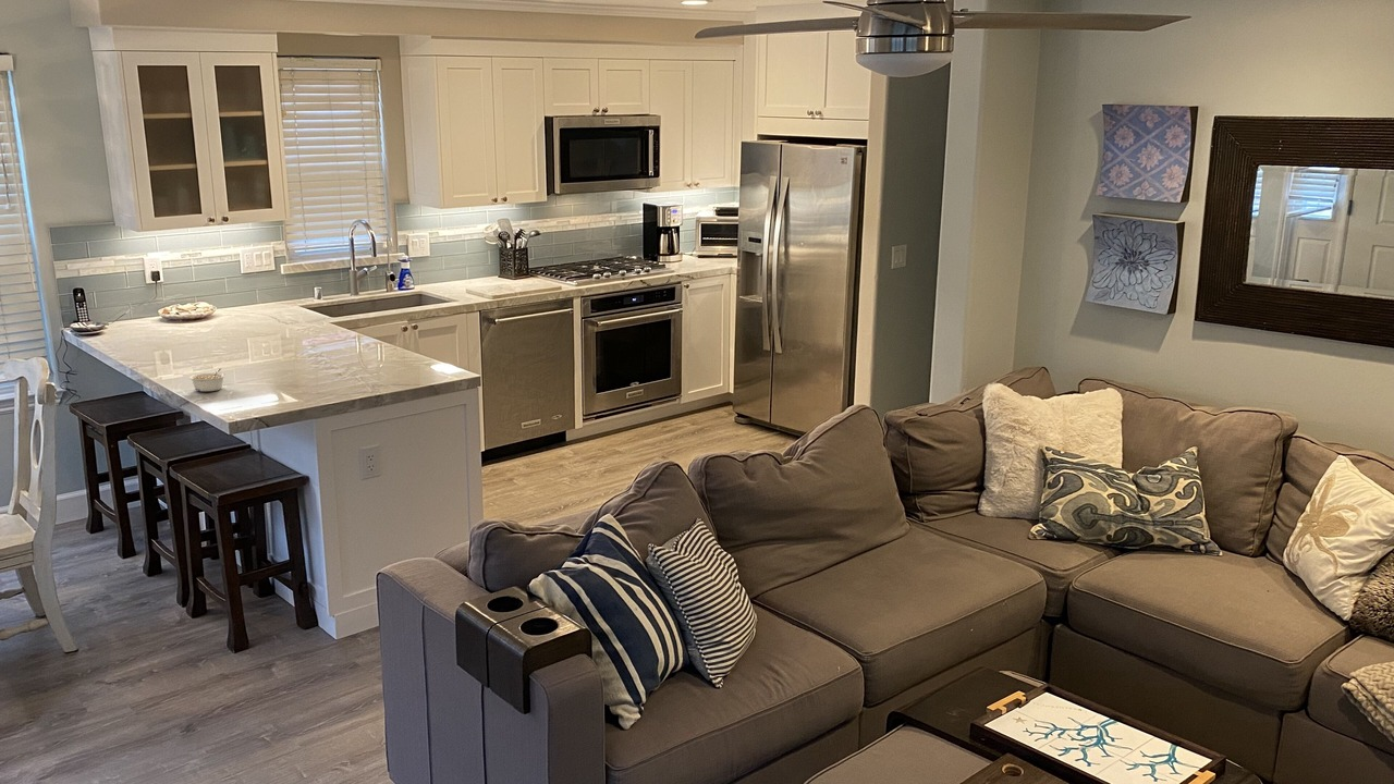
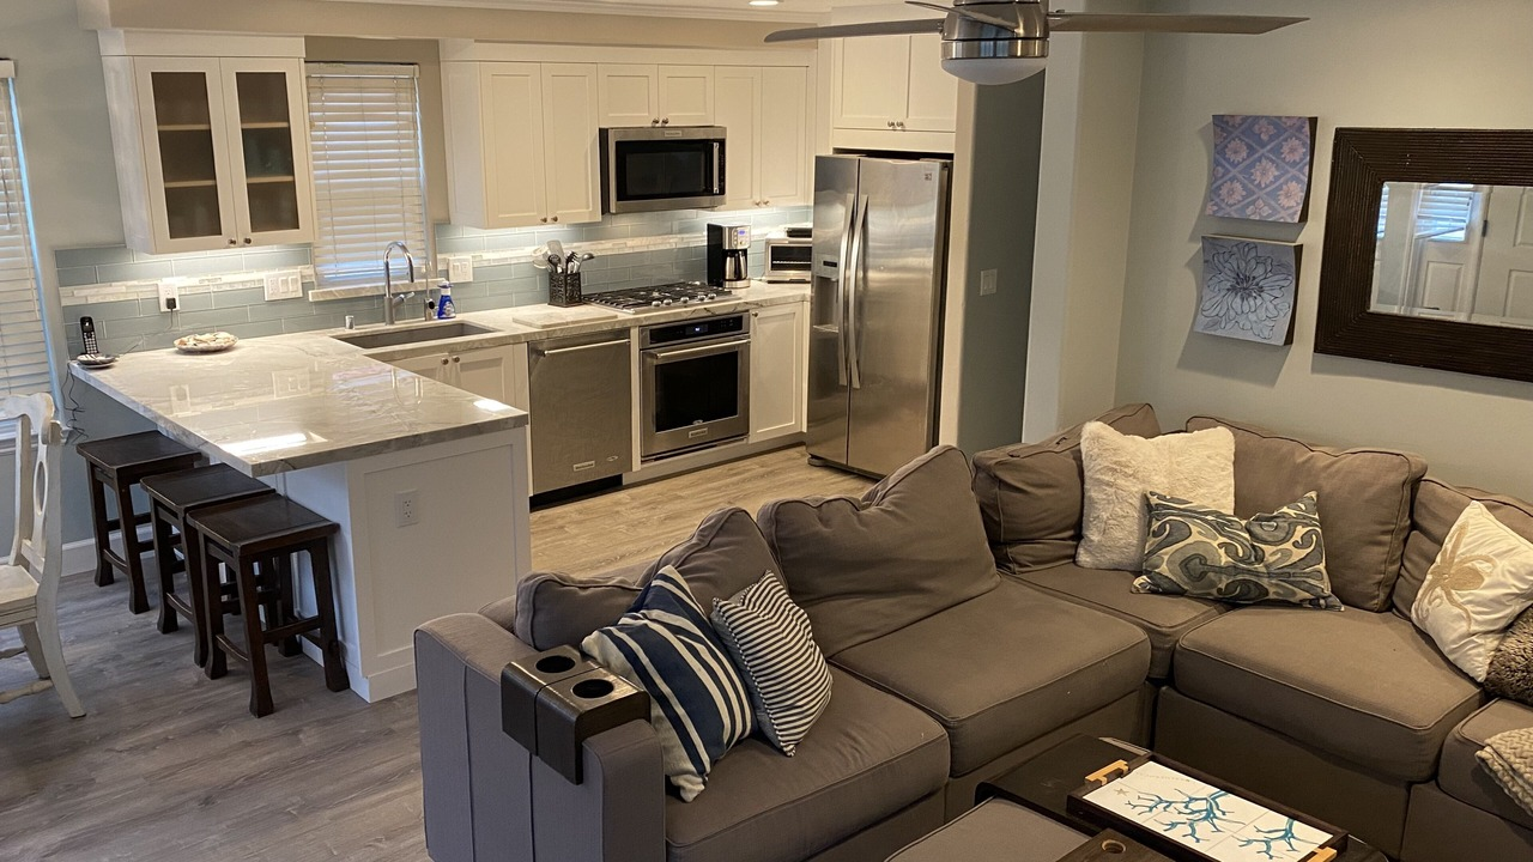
- legume (207, 380)
